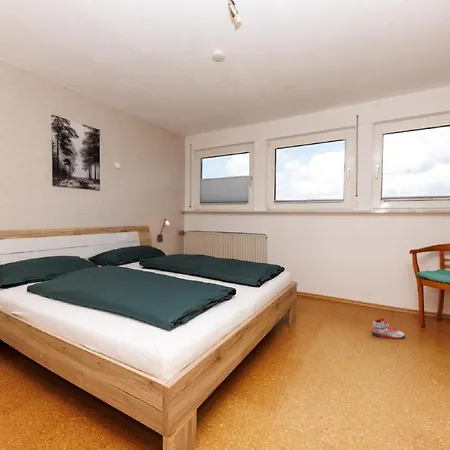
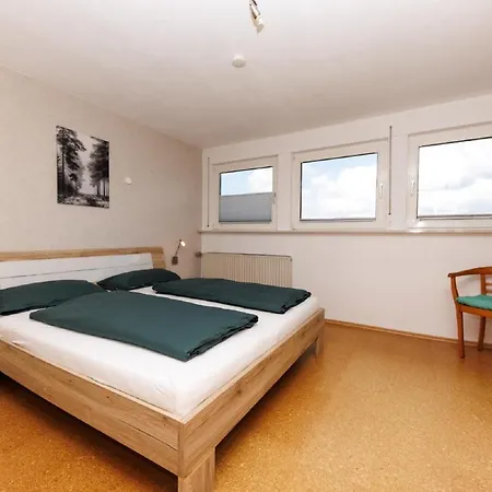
- sneaker (388, 328)
